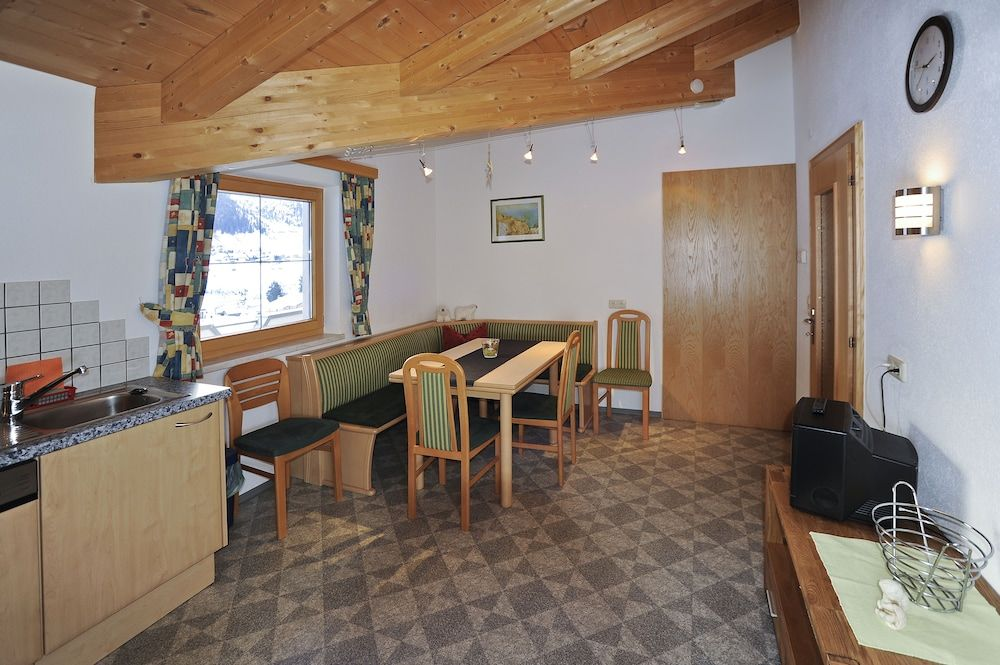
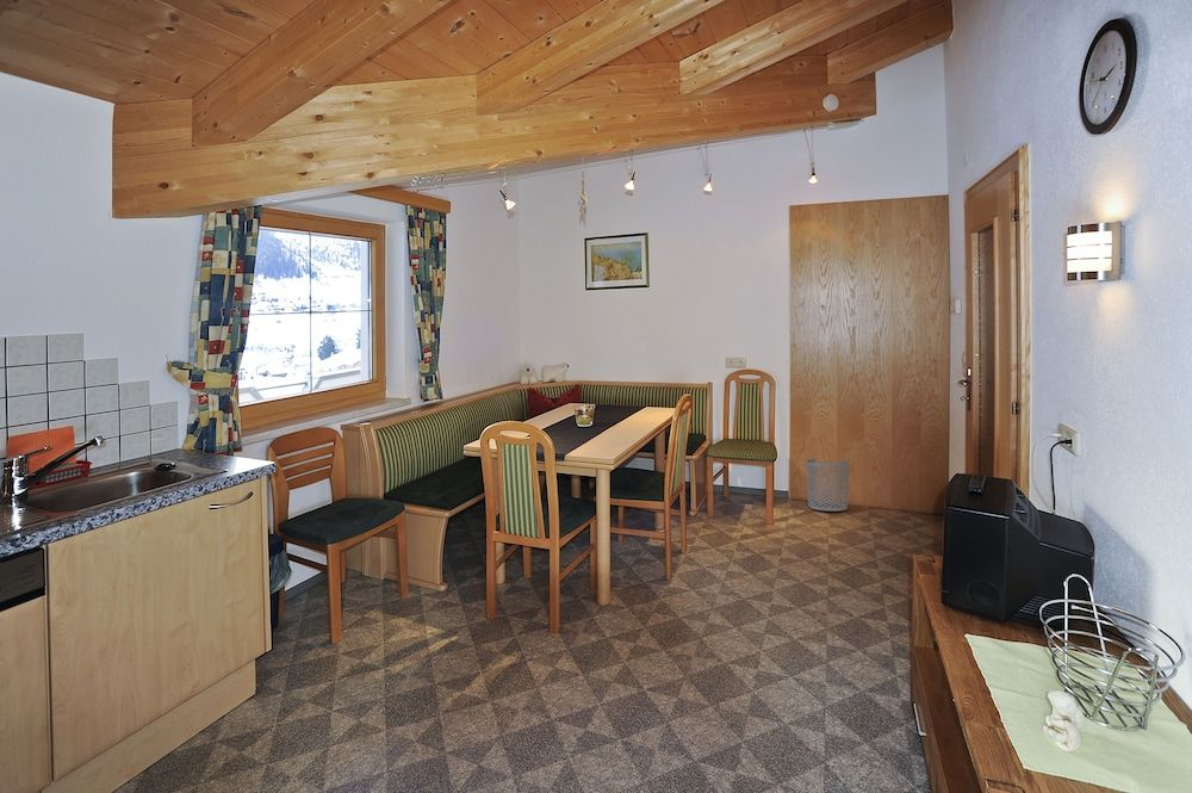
+ waste bin (827, 484)
